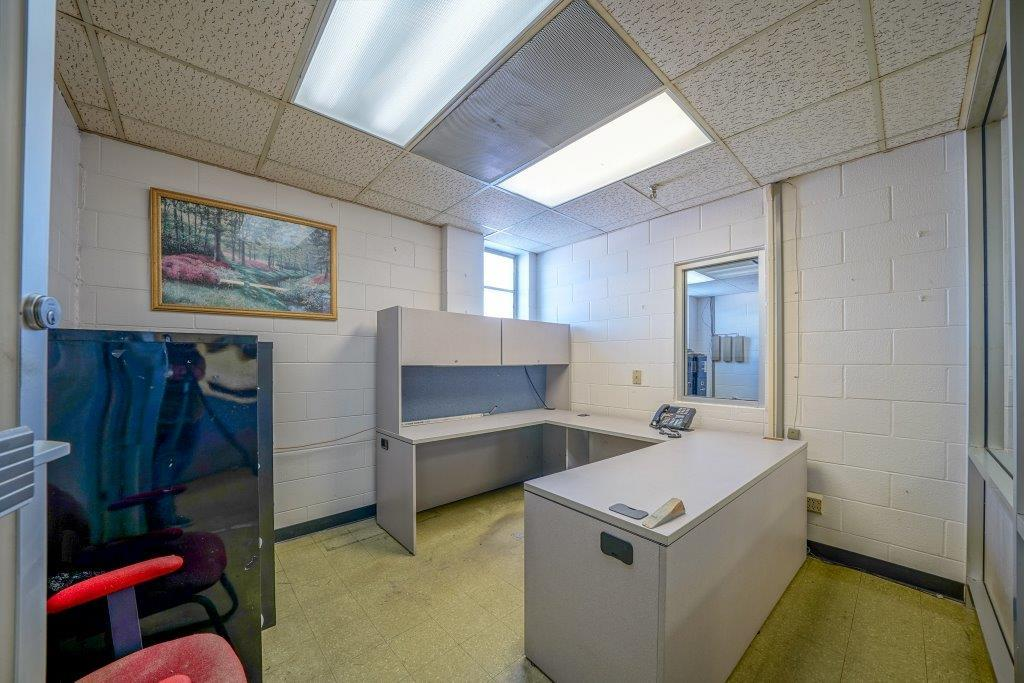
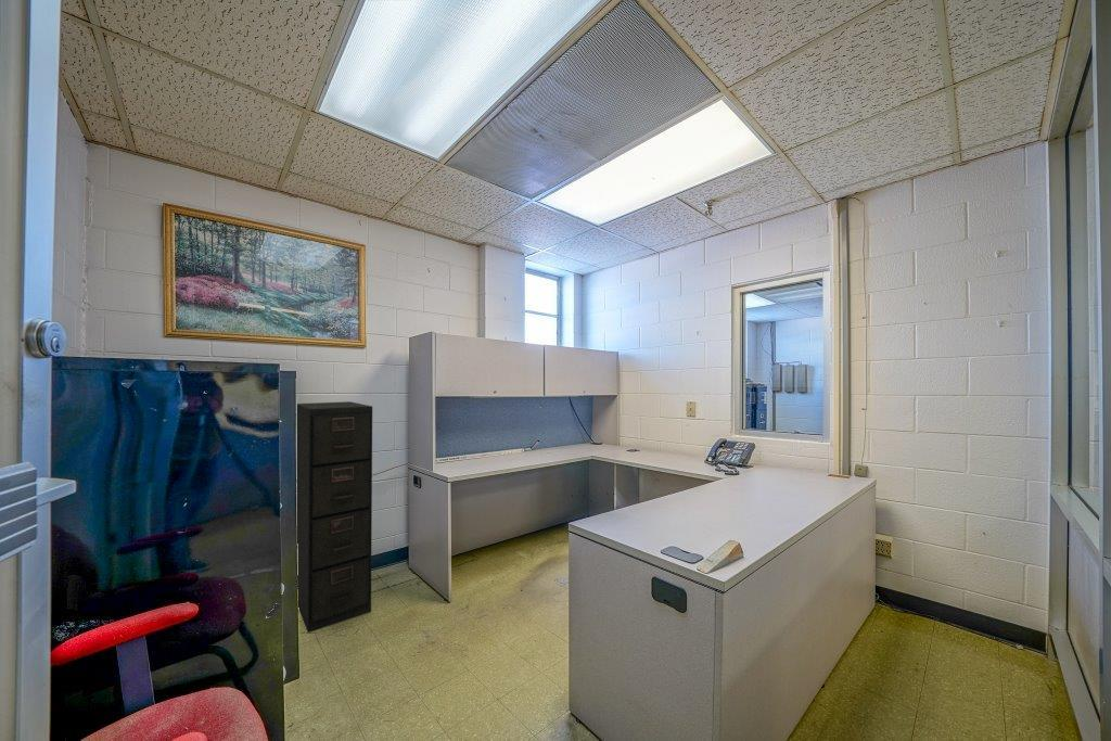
+ filing cabinet (332, 503)
